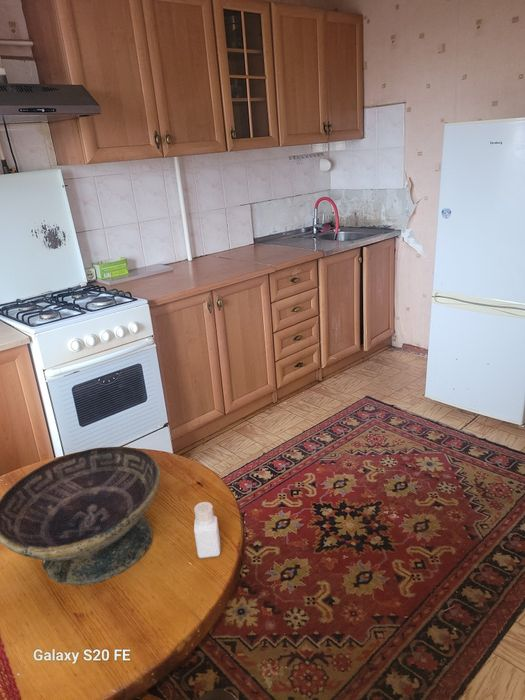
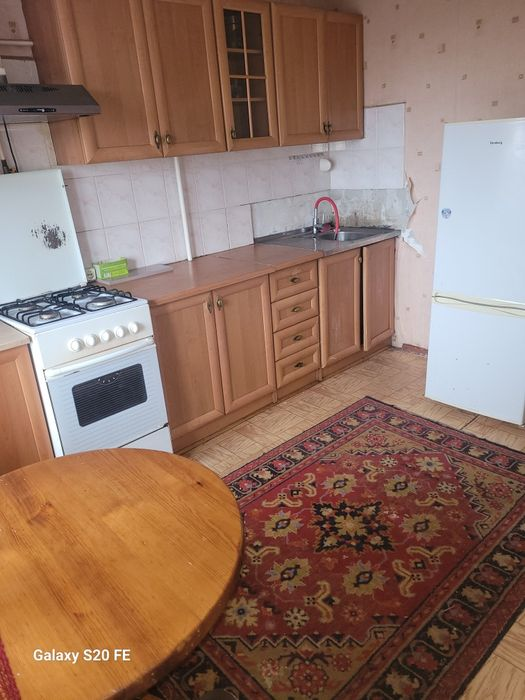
- pepper shaker (206, 529)
- decorative bowl (85, 518)
